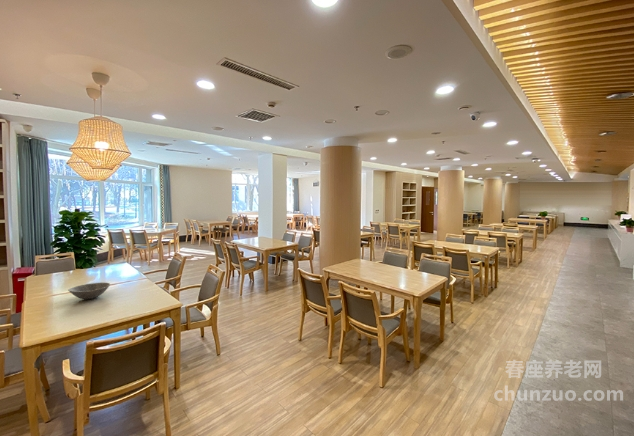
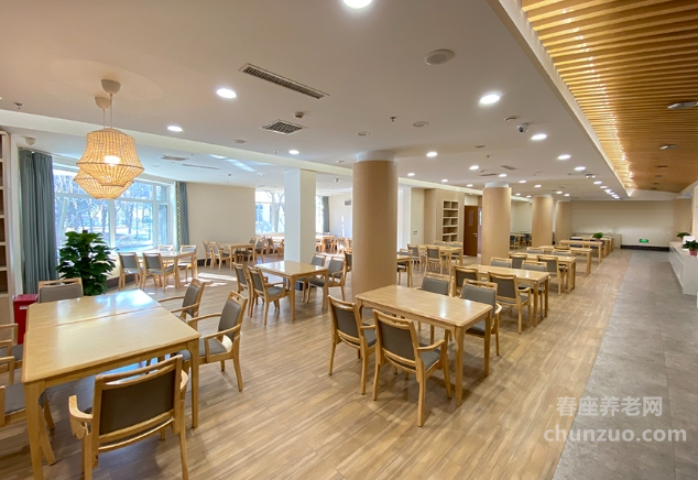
- bowl (90, 292)
